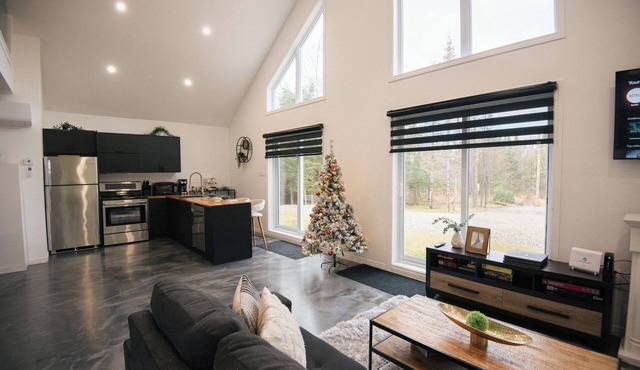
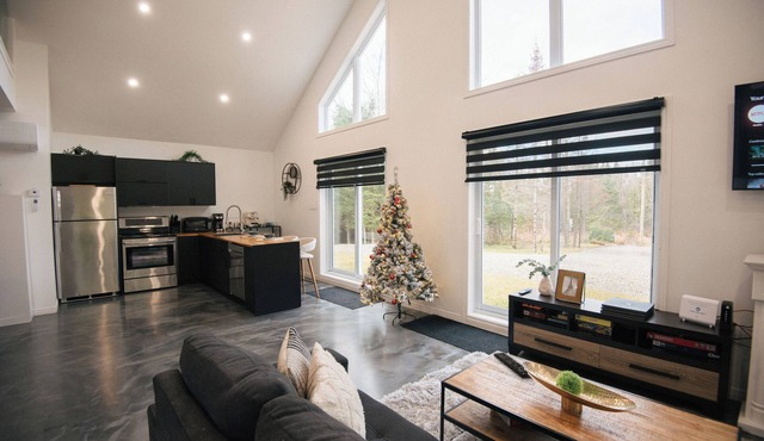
+ remote control (512, 364)
